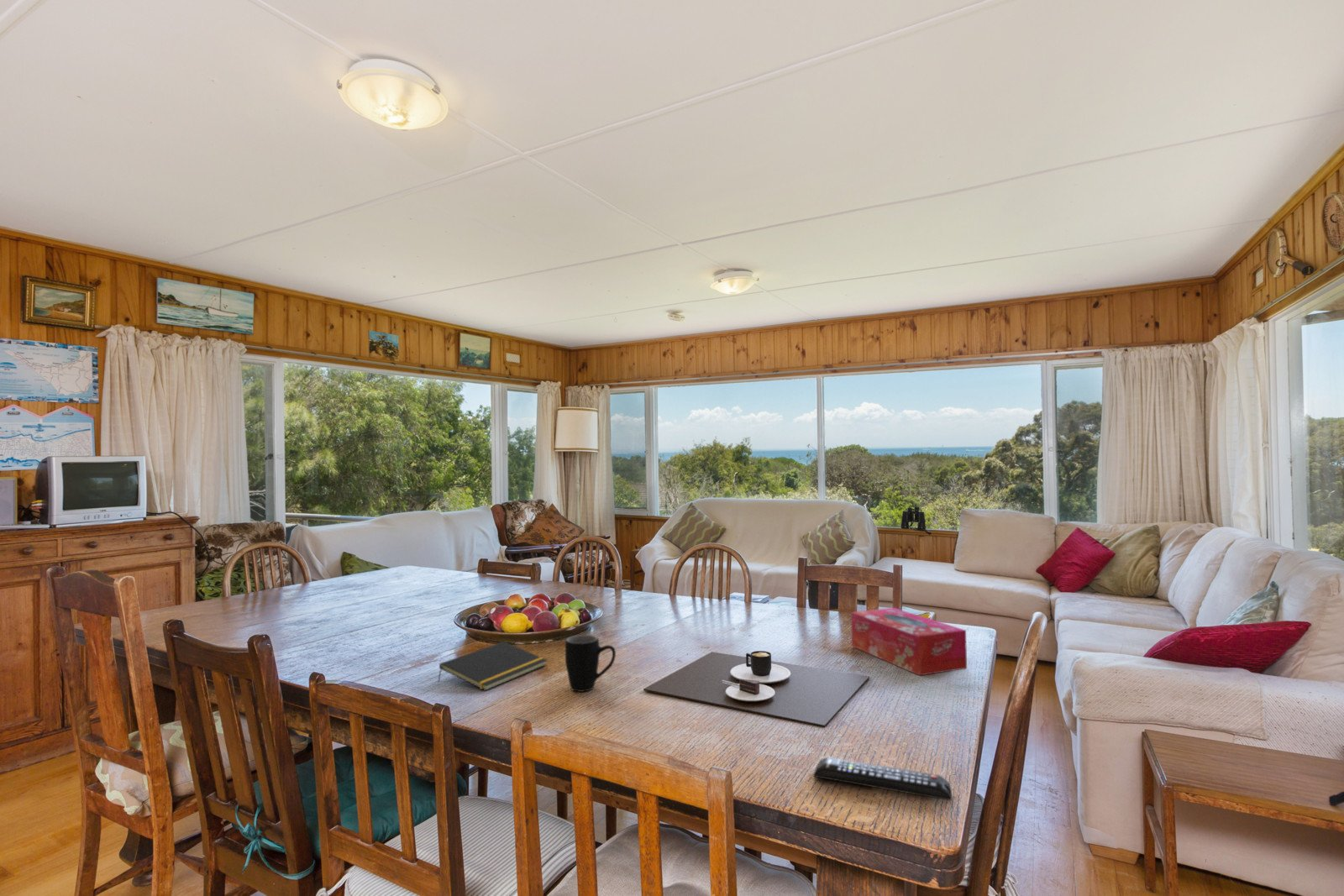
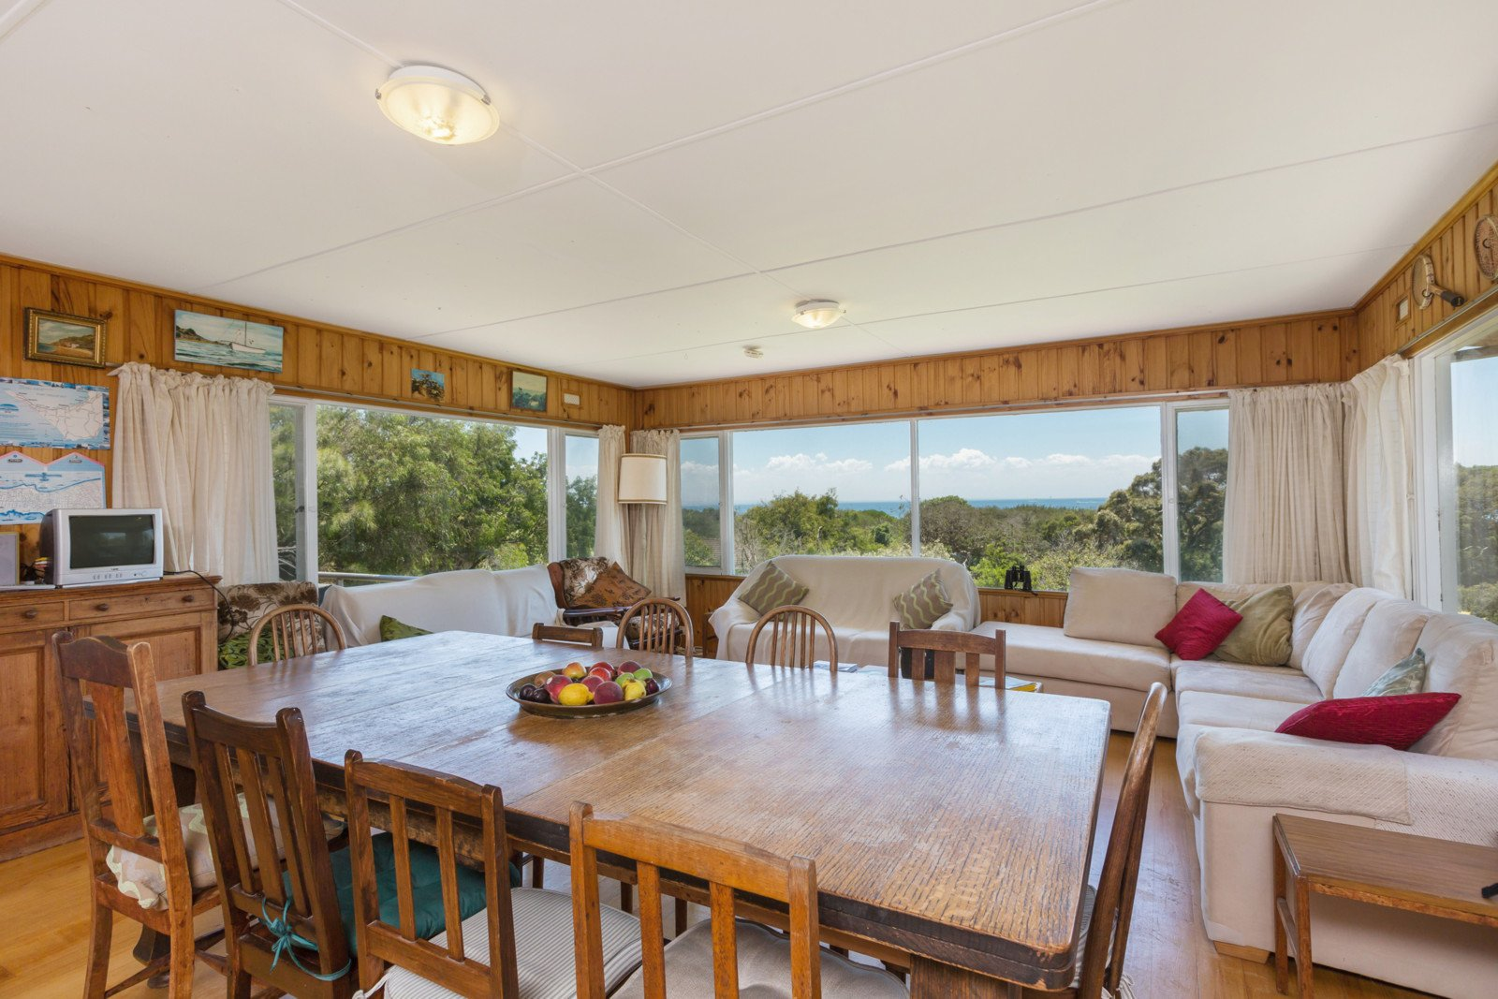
- notepad (495, 663)
- tissue box (905, 638)
- mug (591, 663)
- place mat (759, 671)
- remote control (880, 778)
